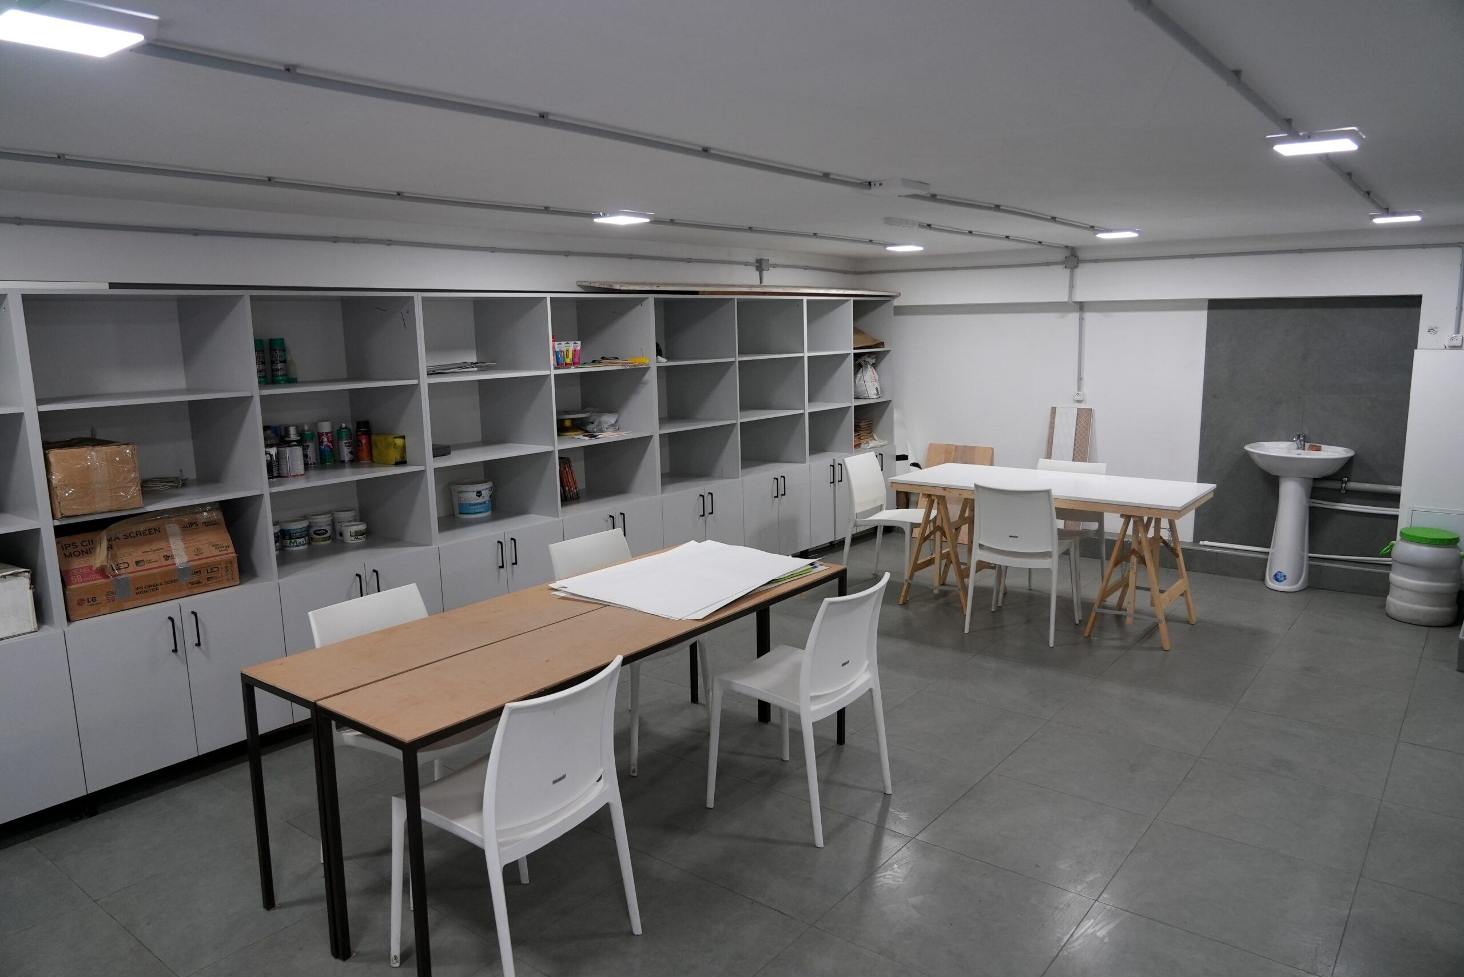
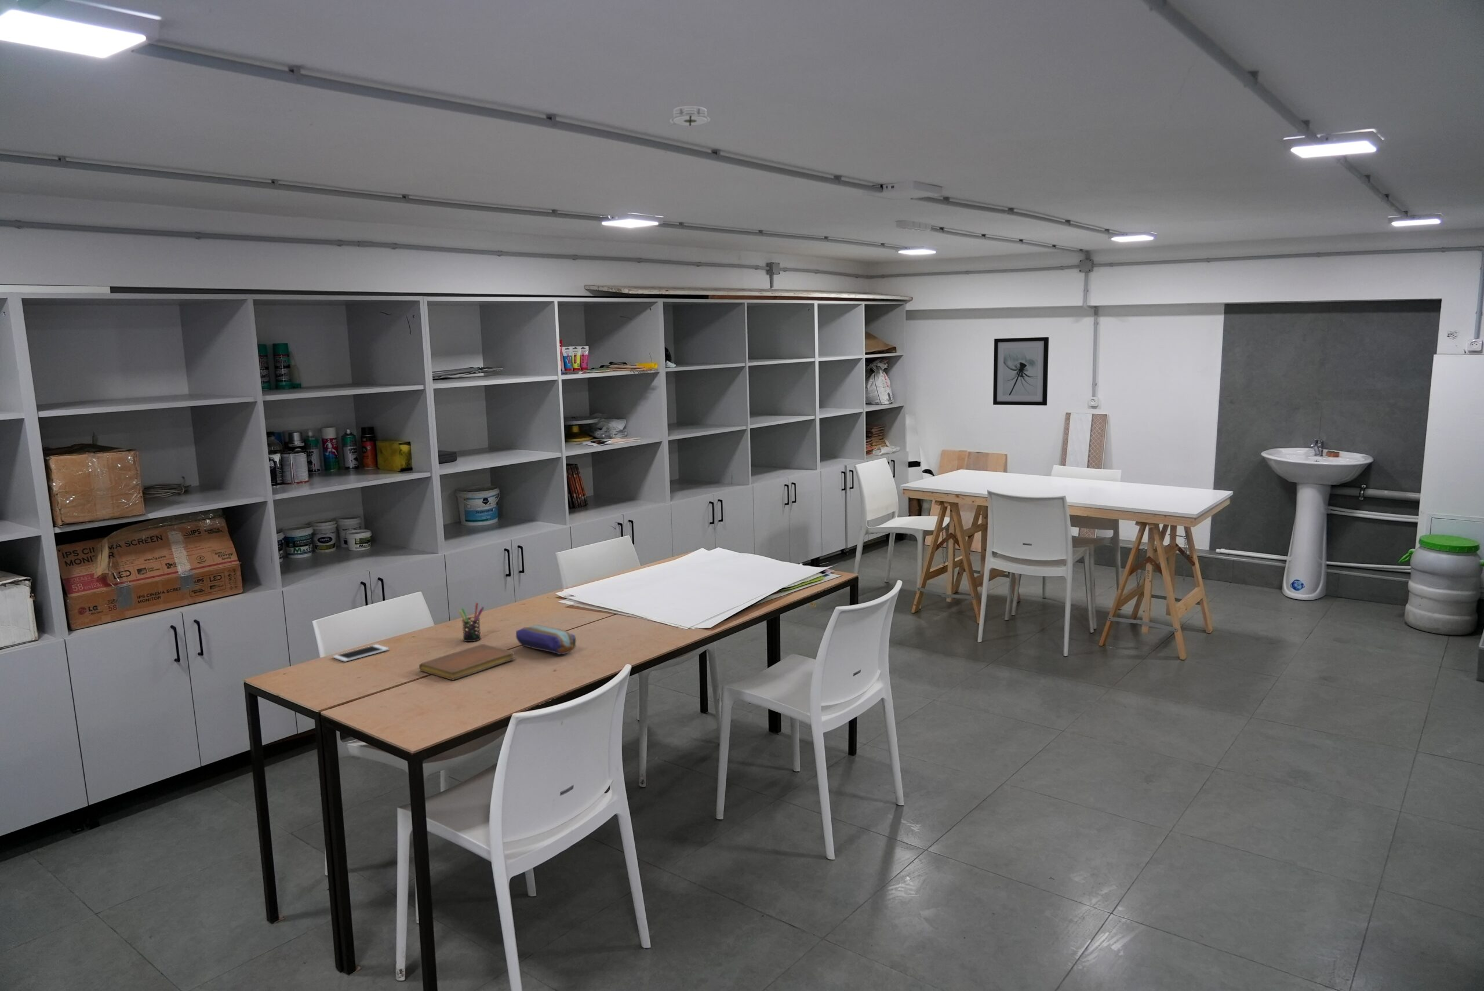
+ notebook (468, 660)
+ pencil case (545, 639)
+ cell phone (362, 653)
+ smoke detector (689, 116)
+ pen holder (470, 622)
+ wall art (1021, 372)
